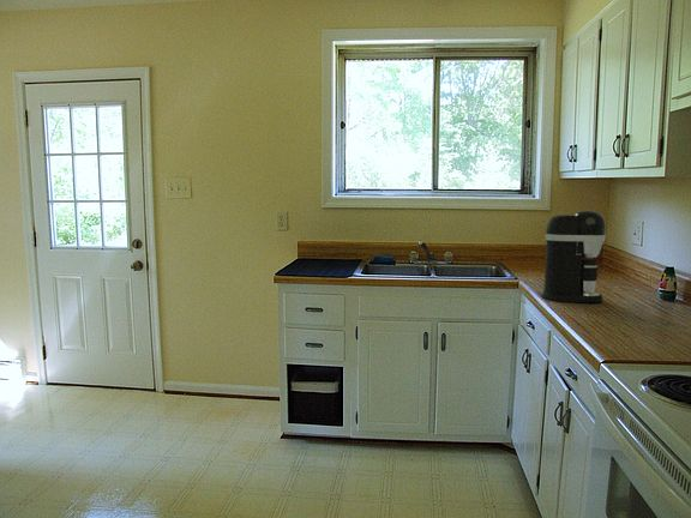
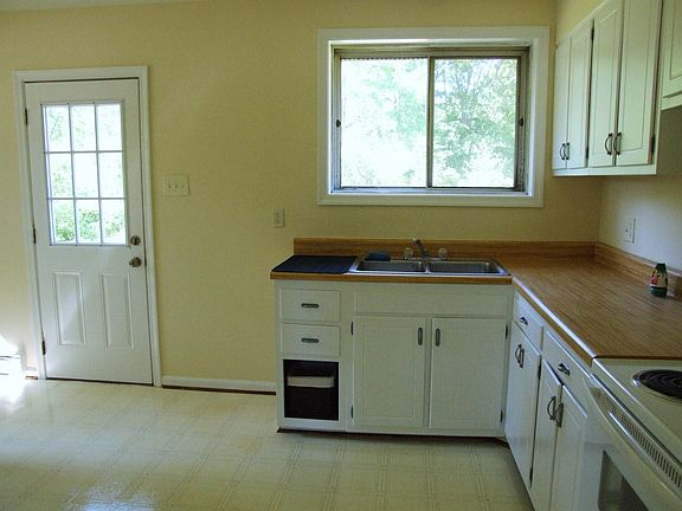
- coffee maker (573, 254)
